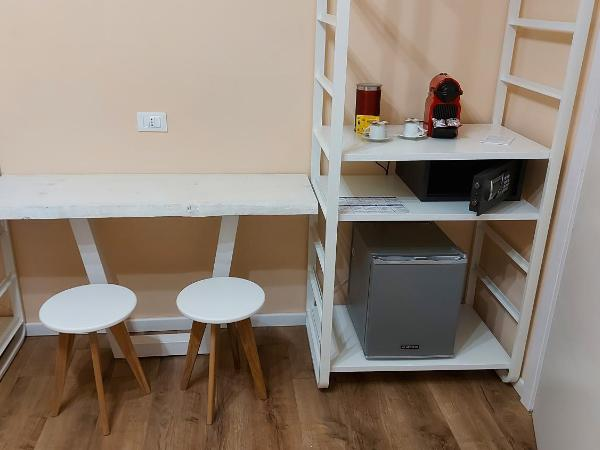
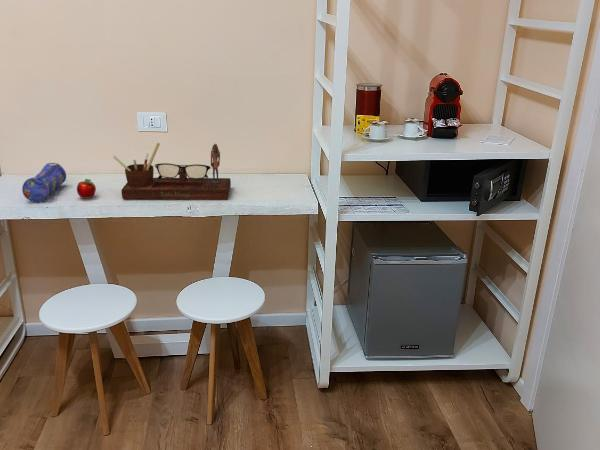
+ apple (87, 188)
+ pencil case (45, 180)
+ desk organizer (172, 168)
